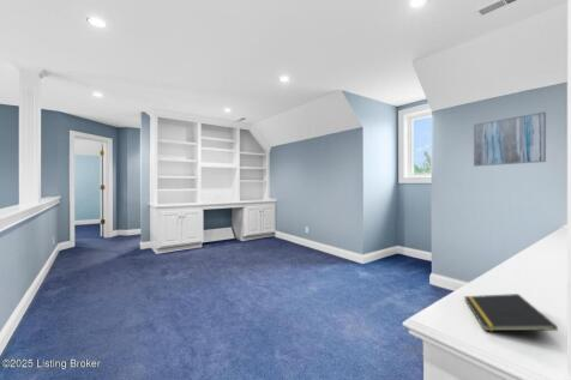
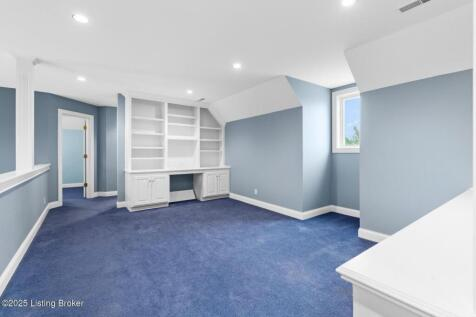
- wall art (506, 141)
- notepad (503, 310)
